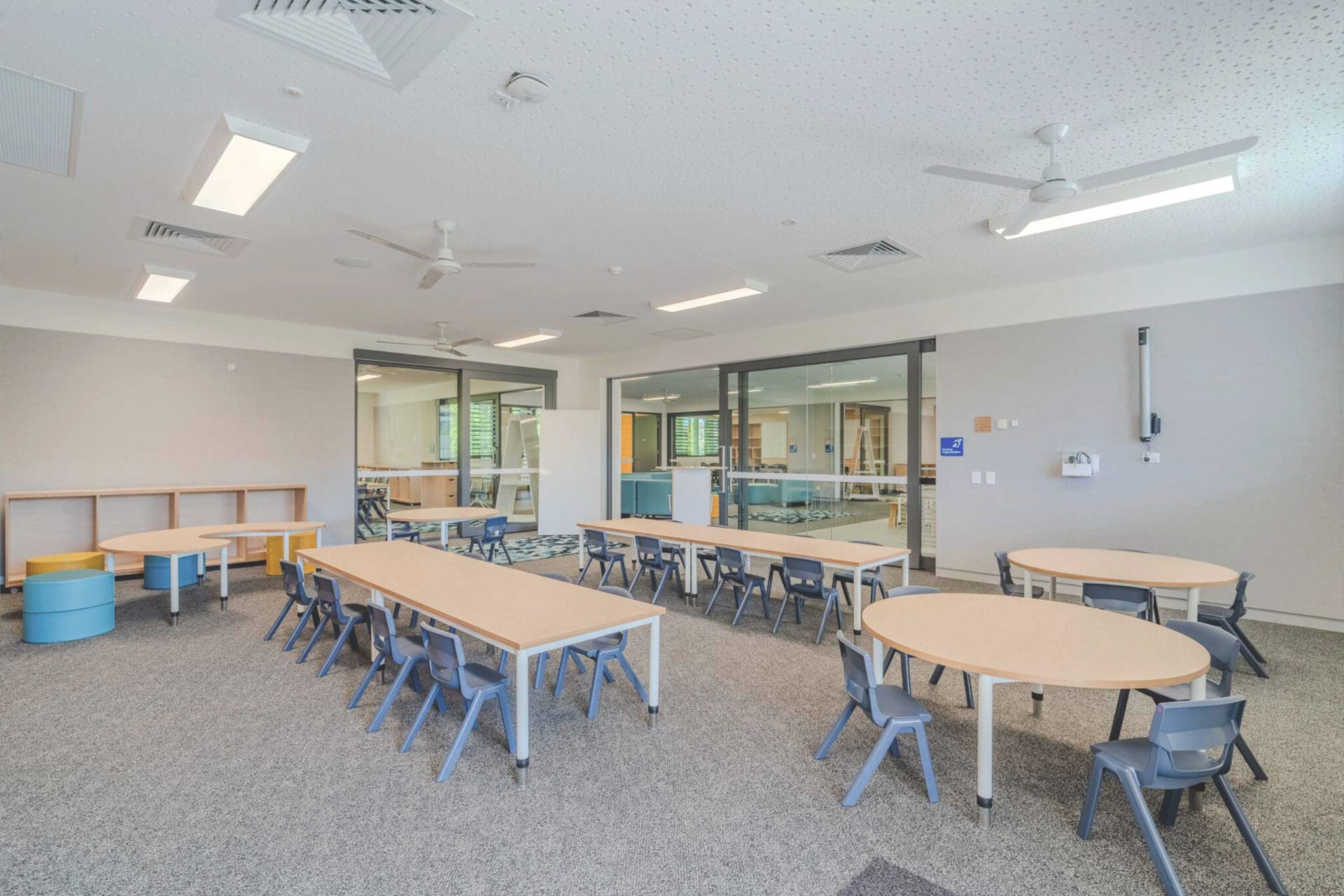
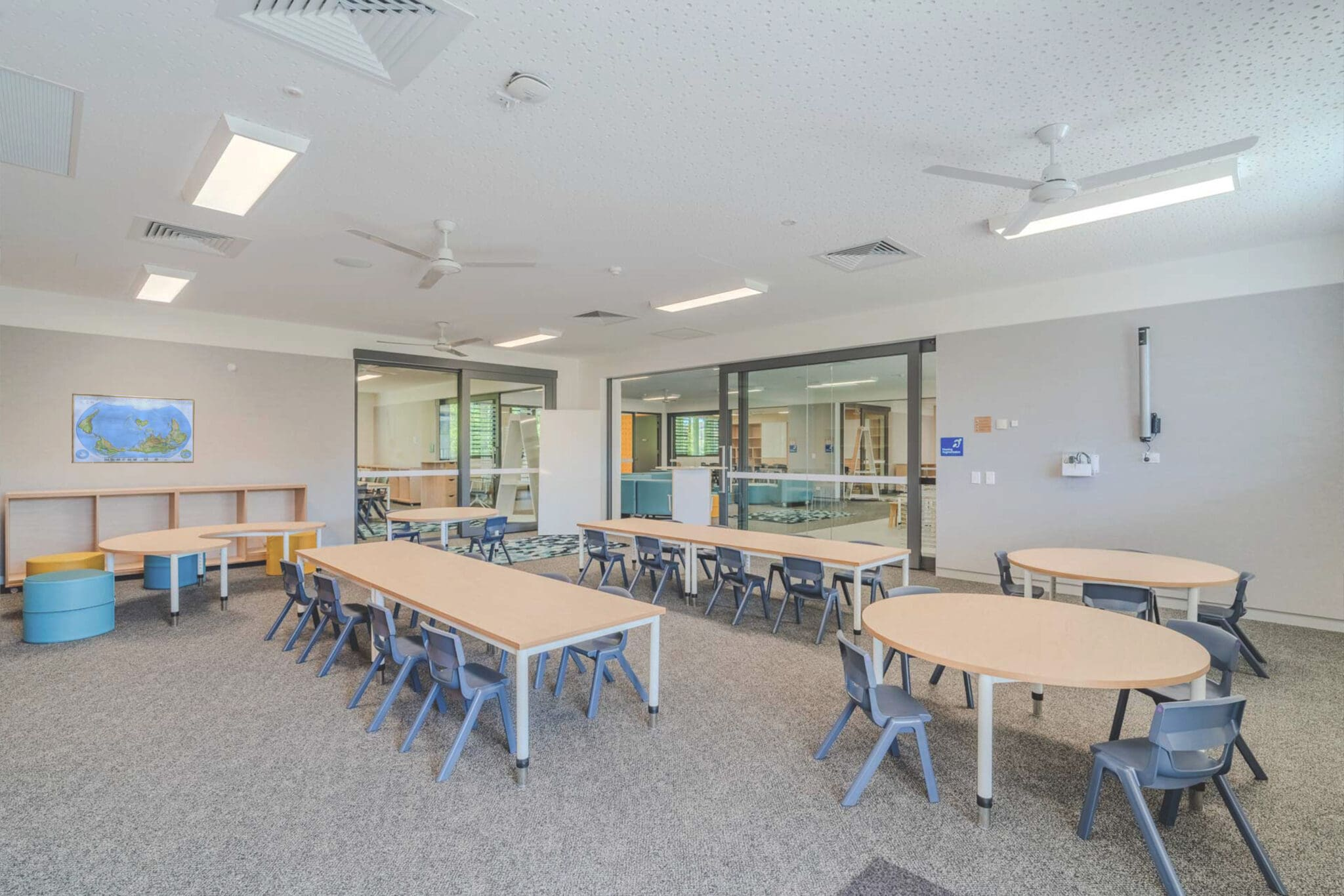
+ world map (136, 430)
